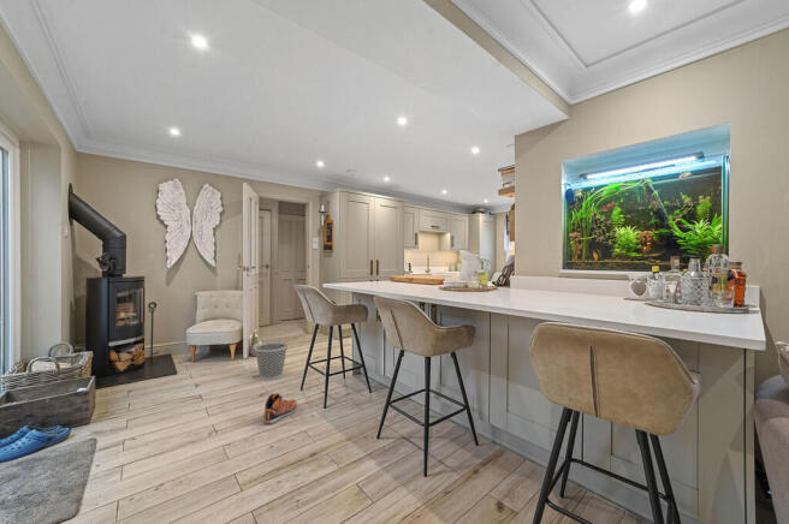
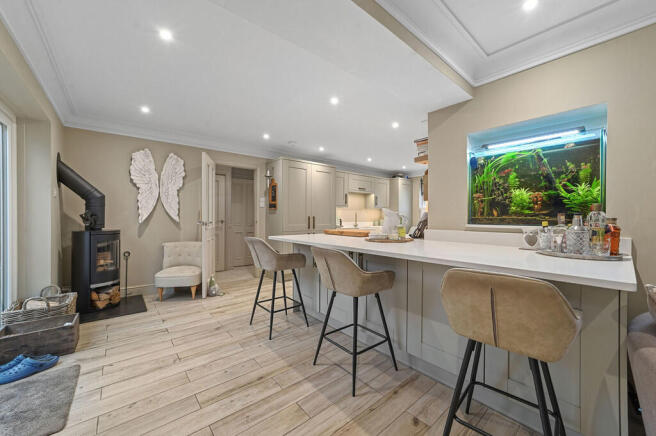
- sneaker (281, 403)
- wastebasket (271, 361)
